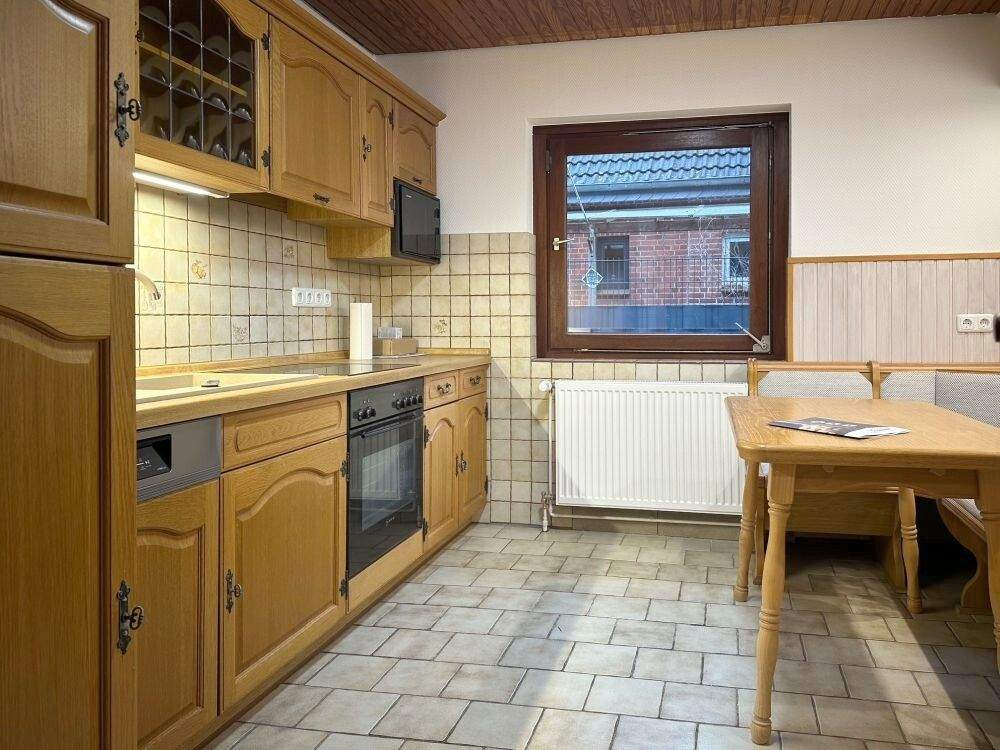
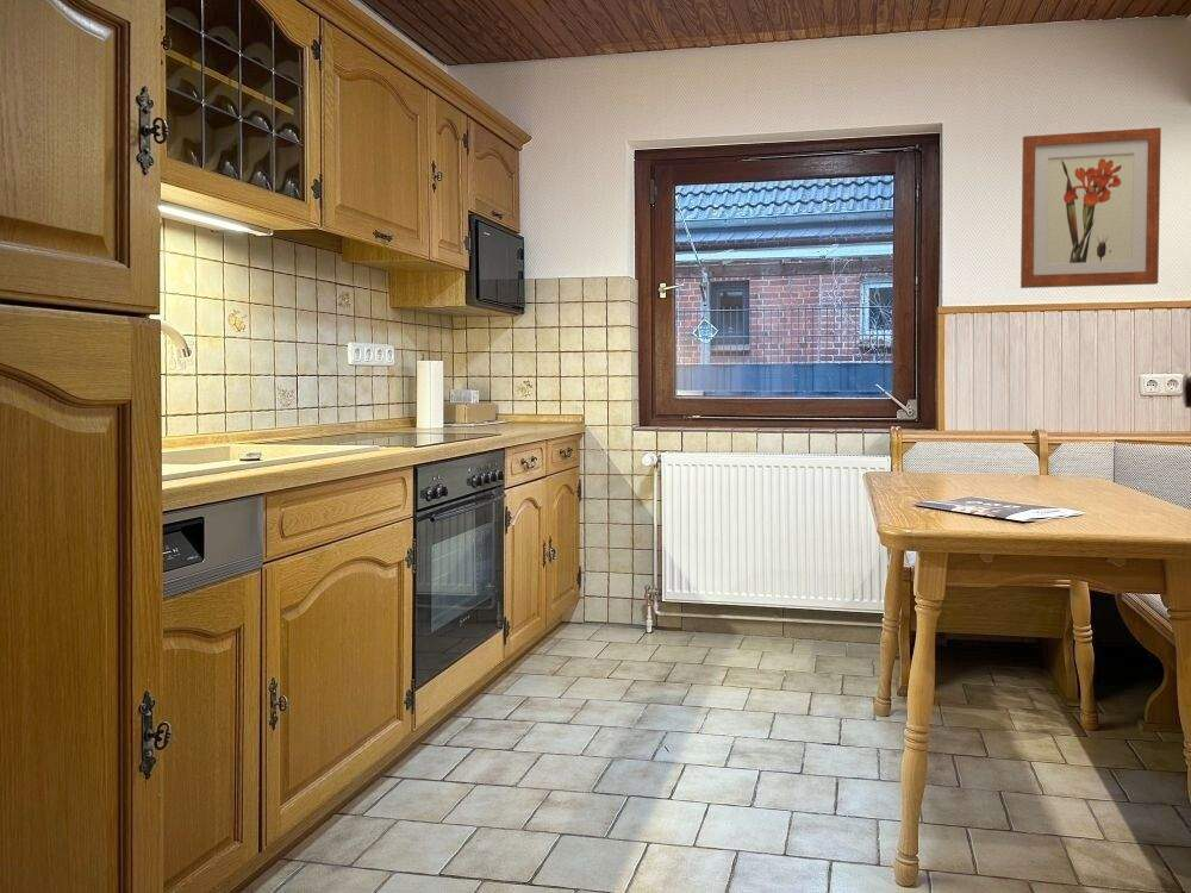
+ wall art (1089, 210)
